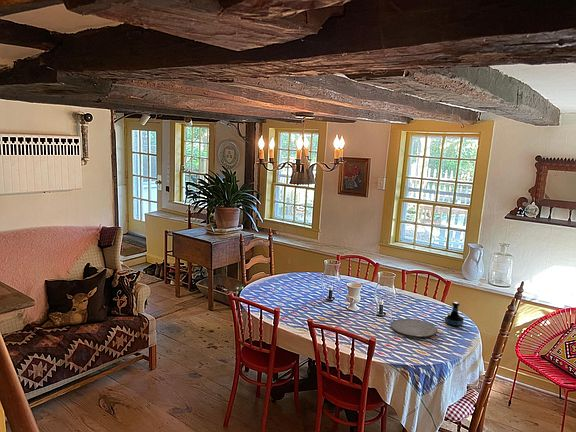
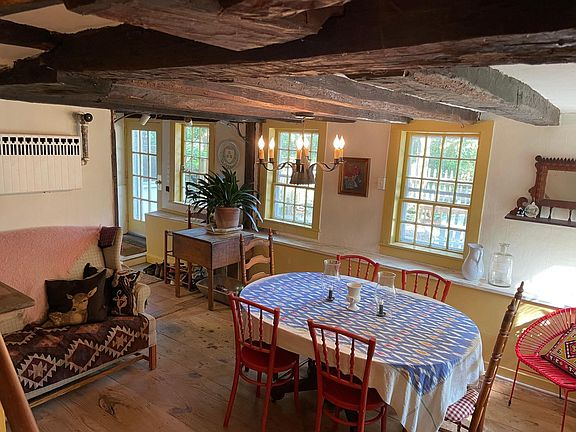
- tequila bottle (454, 313)
- plate (413, 327)
